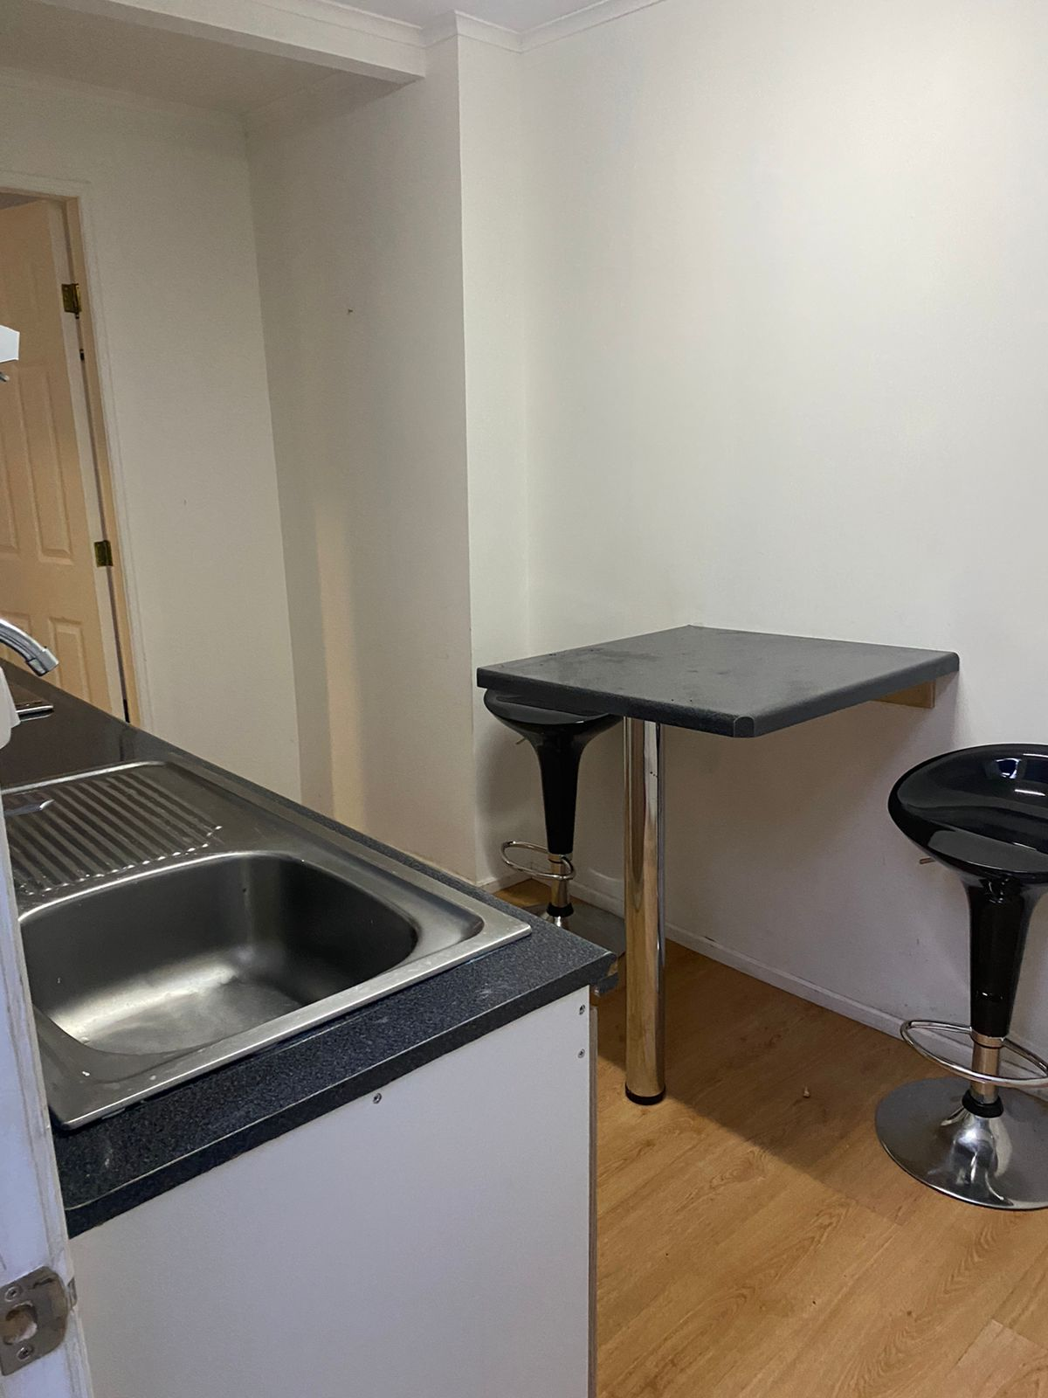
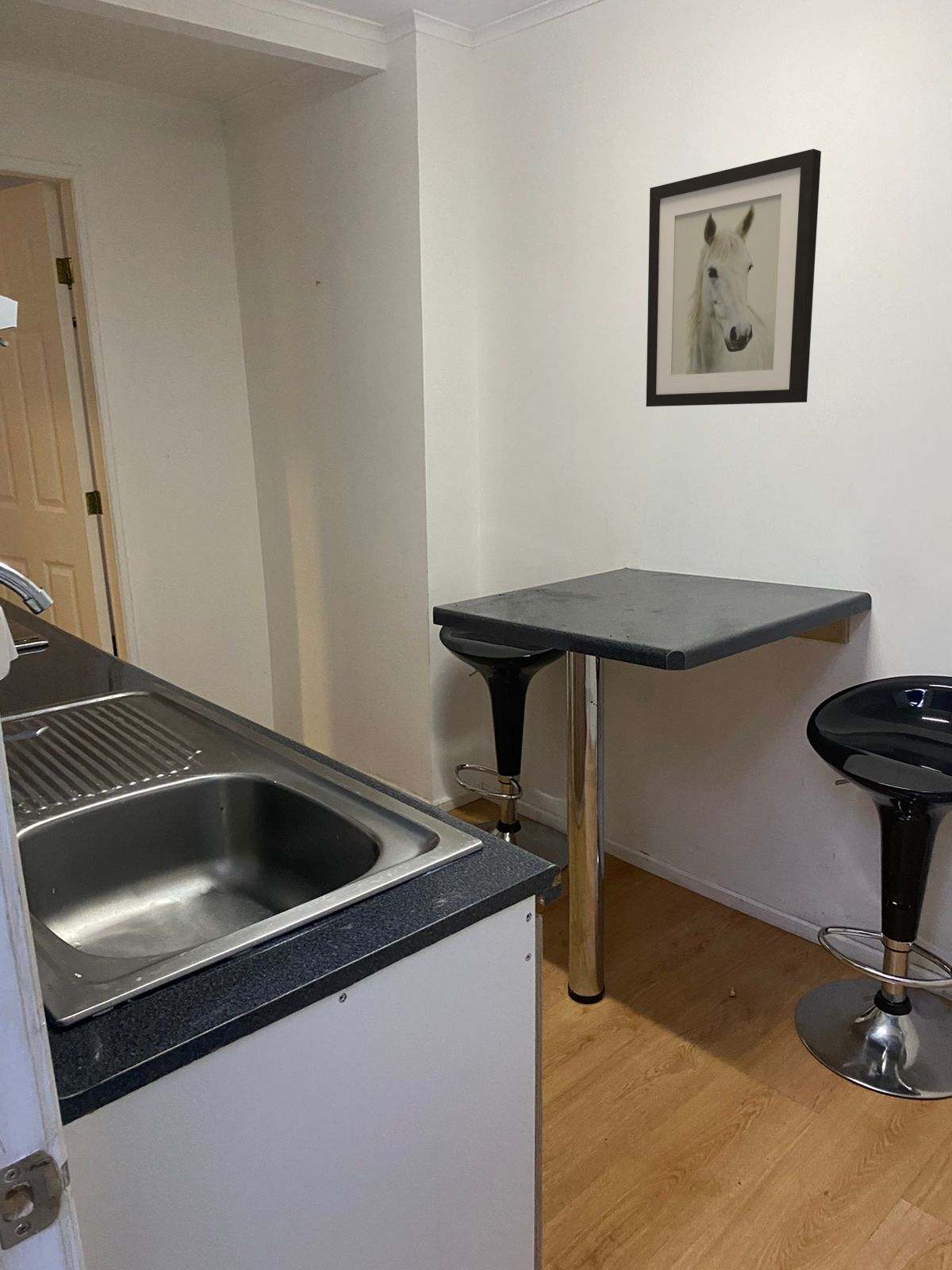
+ wall art (725, 291)
